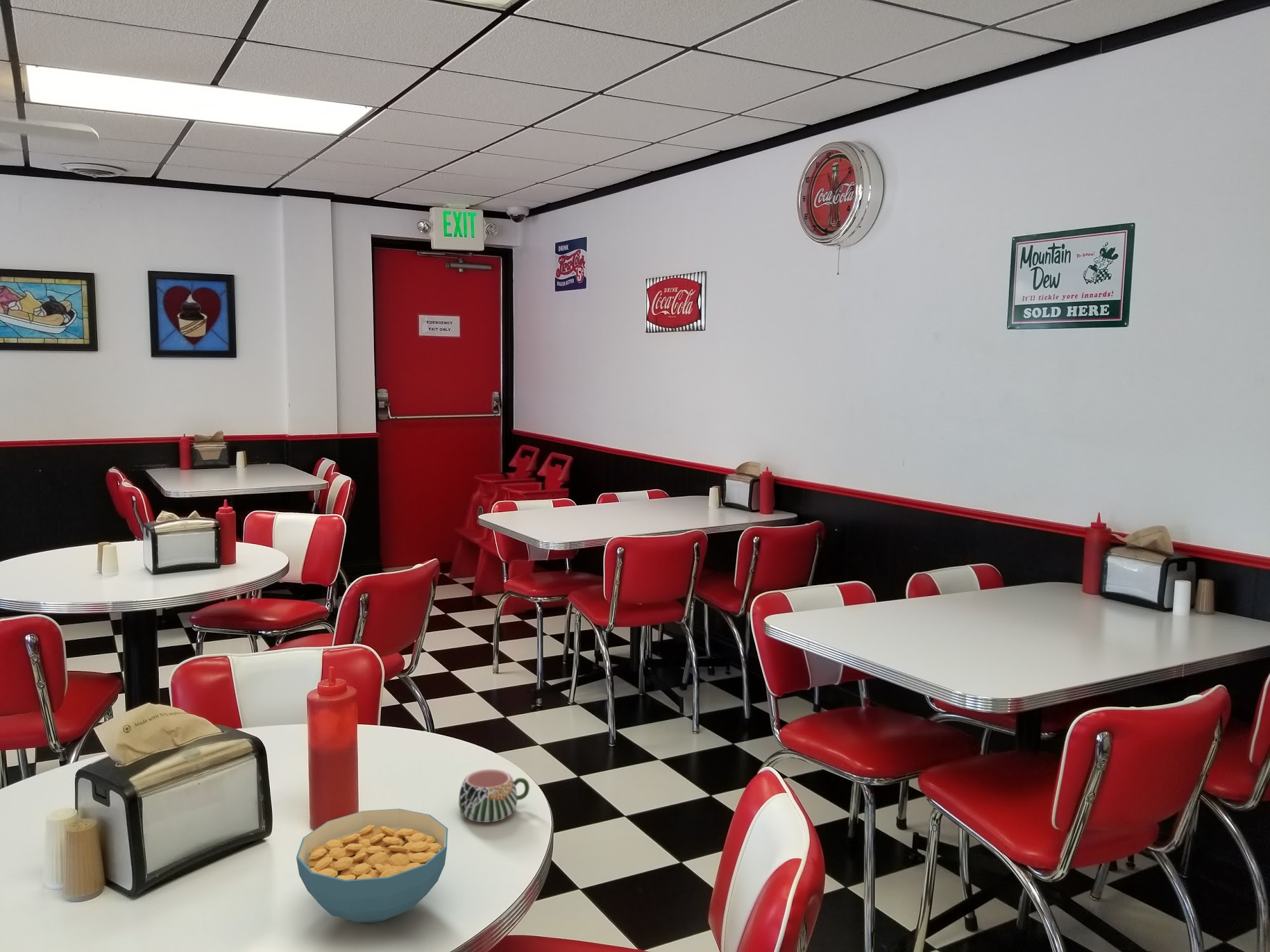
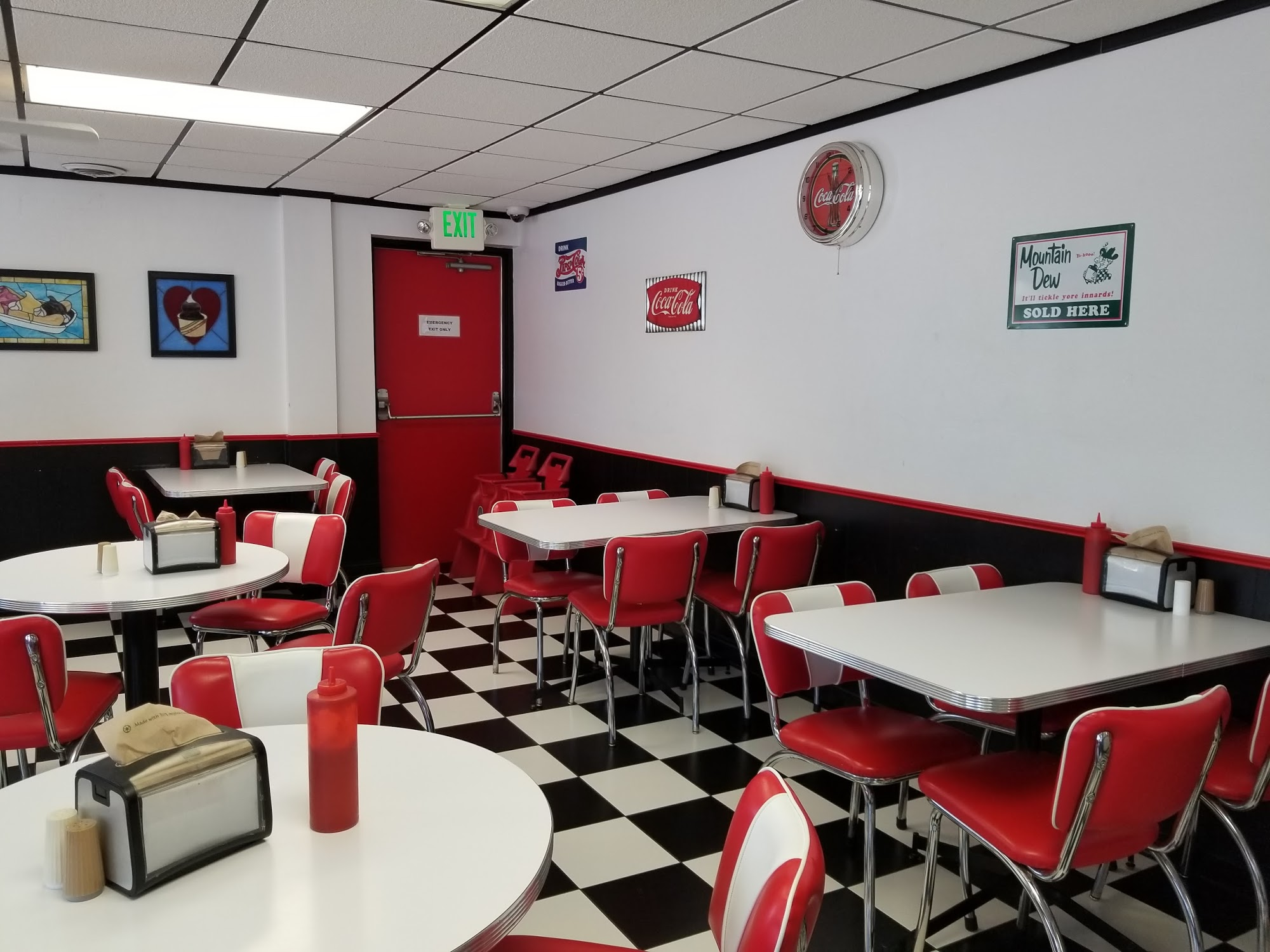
- mug (495, 793)
- cereal bowl (375, 876)
